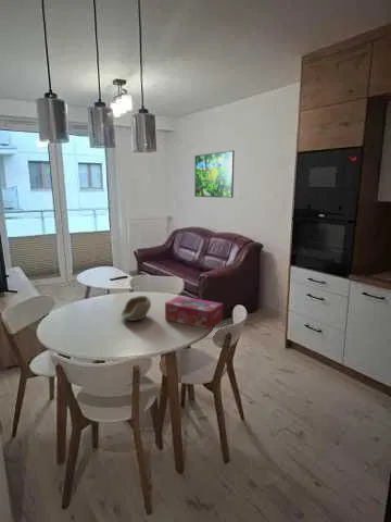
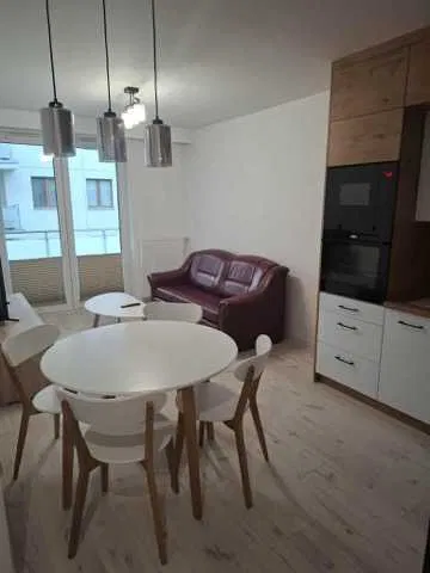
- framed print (212, 175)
- tissue box (193, 311)
- bowl (136, 308)
